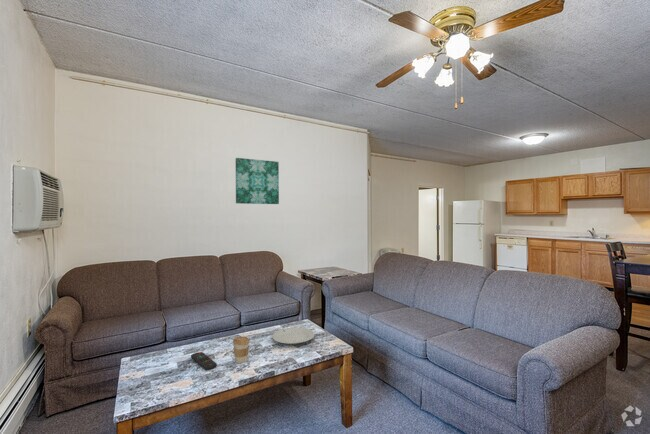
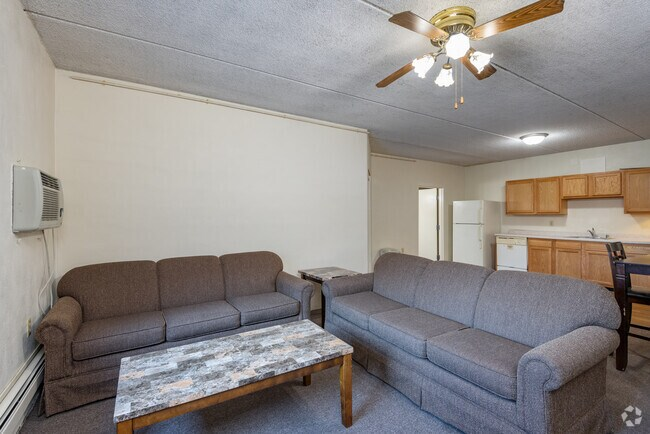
- coffee cup (241, 348)
- wall art (257, 181)
- remote control (203, 360)
- chinaware (293, 336)
